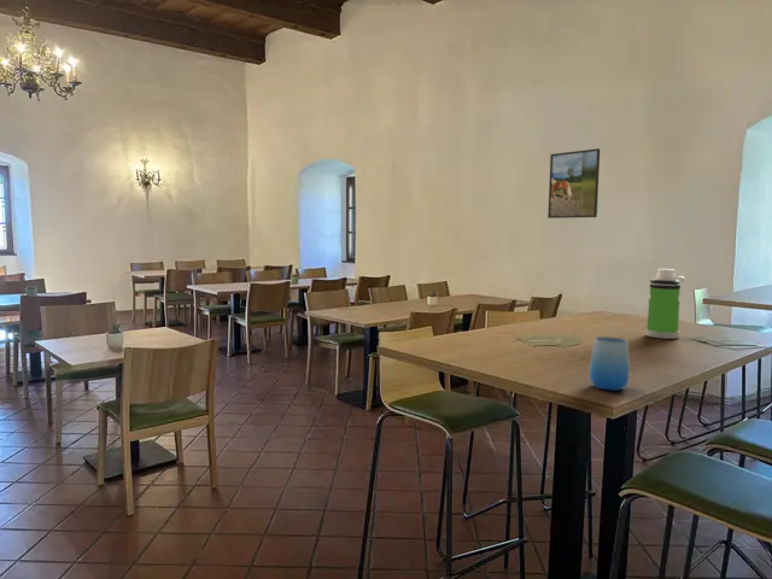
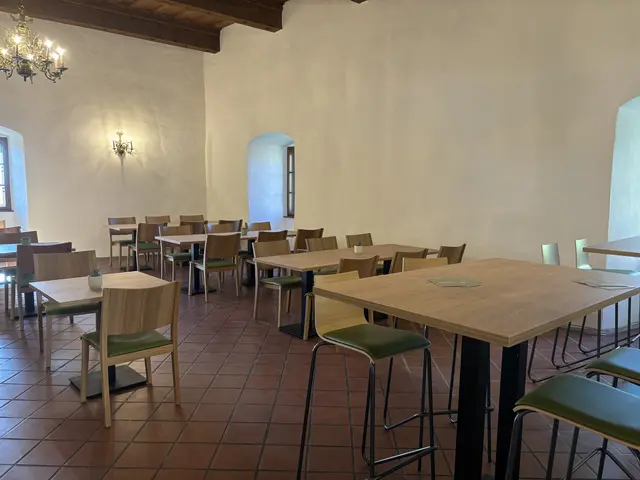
- water bottle (665, 303)
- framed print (573, 185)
- cup (609, 363)
